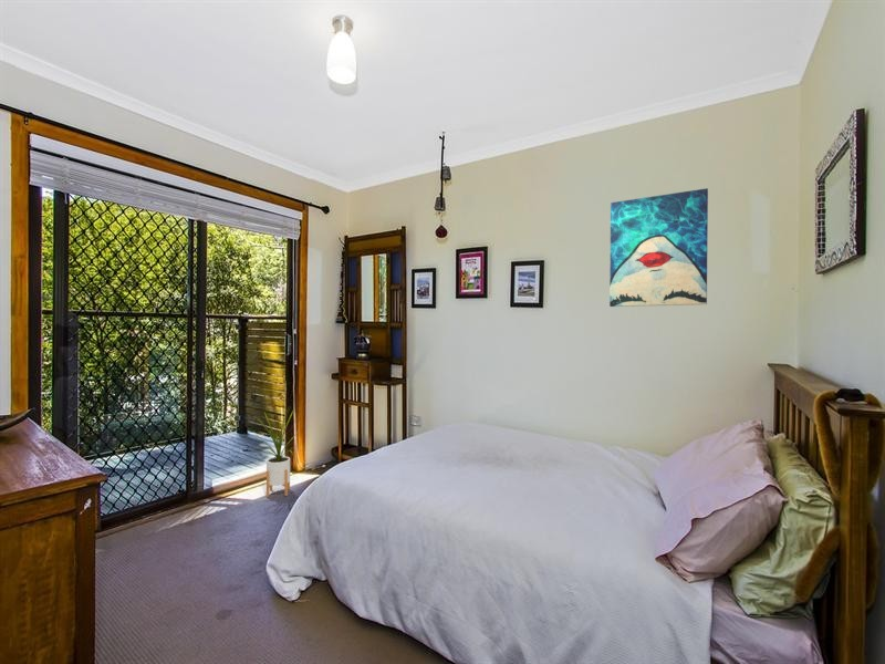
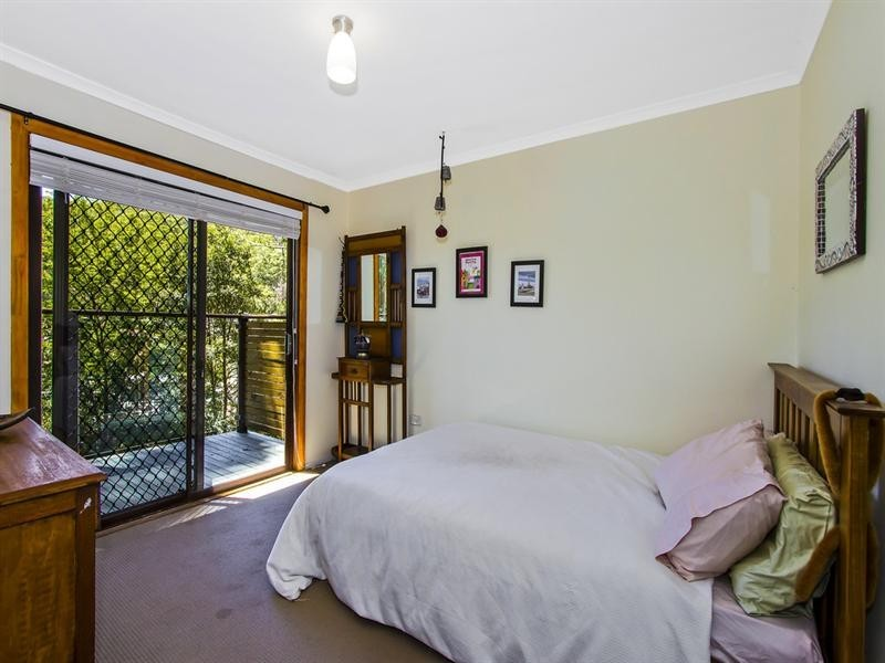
- wall art (656, 250)
- house plant (278, 448)
